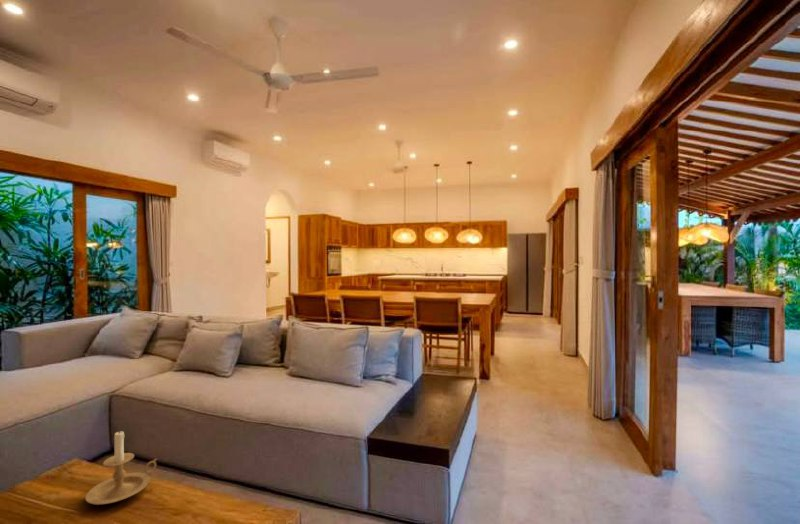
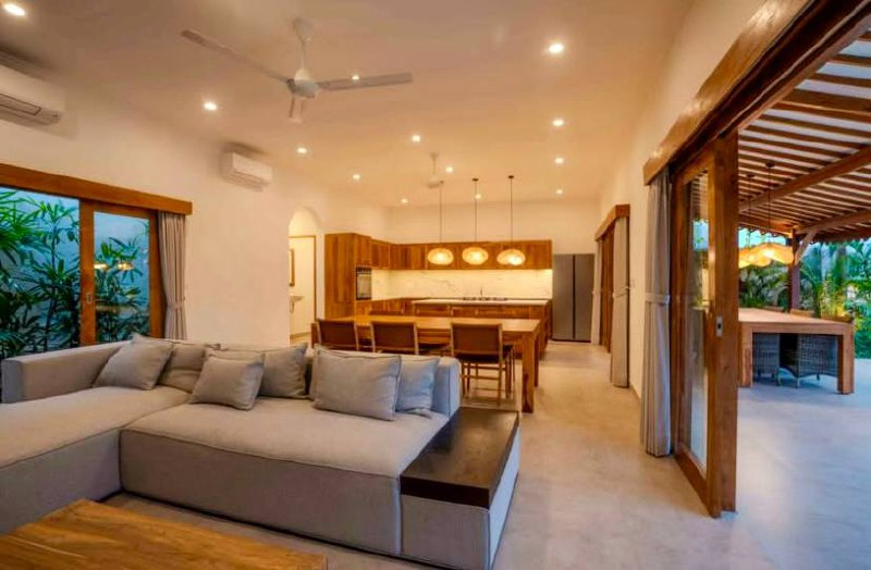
- candle holder (119, 461)
